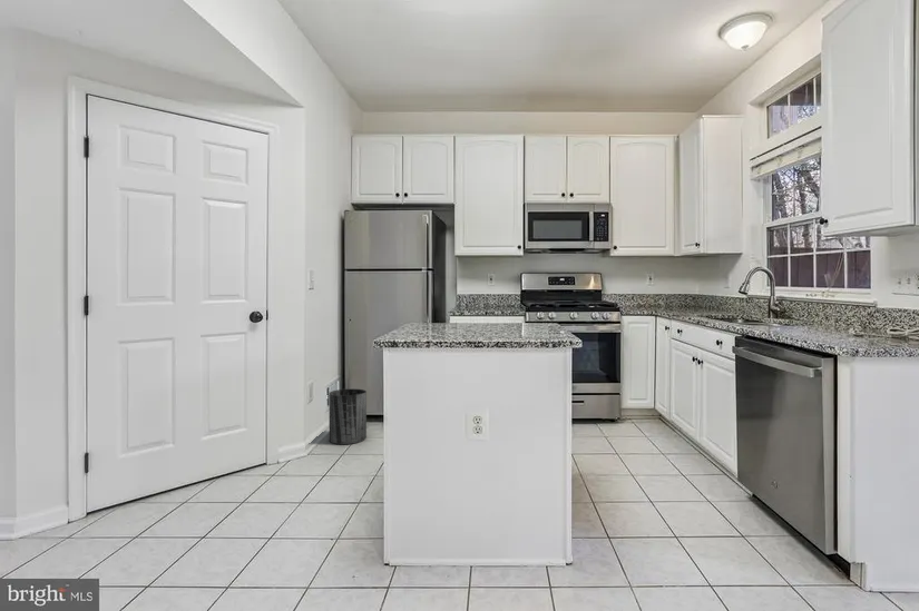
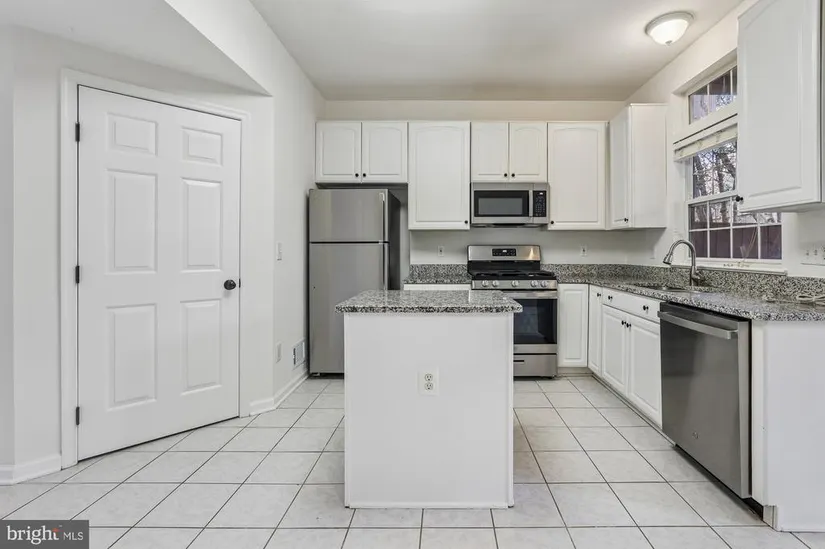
- trash can (348, 415)
